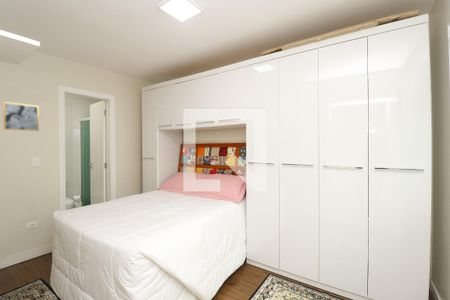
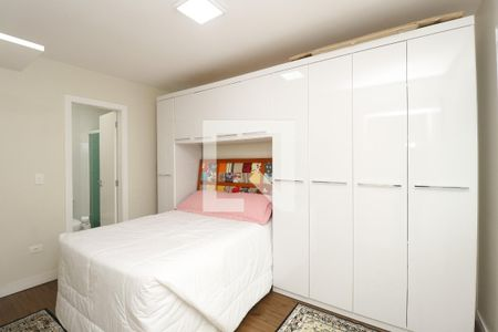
- wall art (22, 117)
